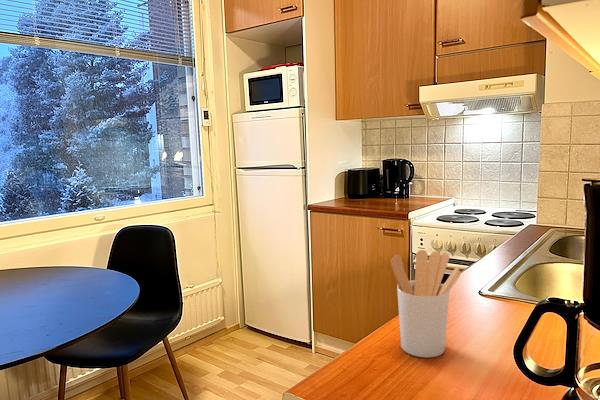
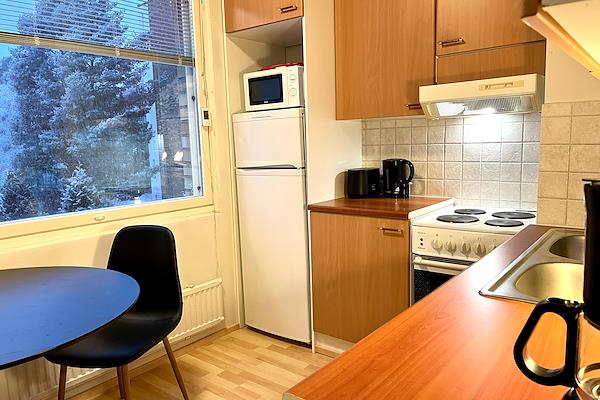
- utensil holder (425, 298)
